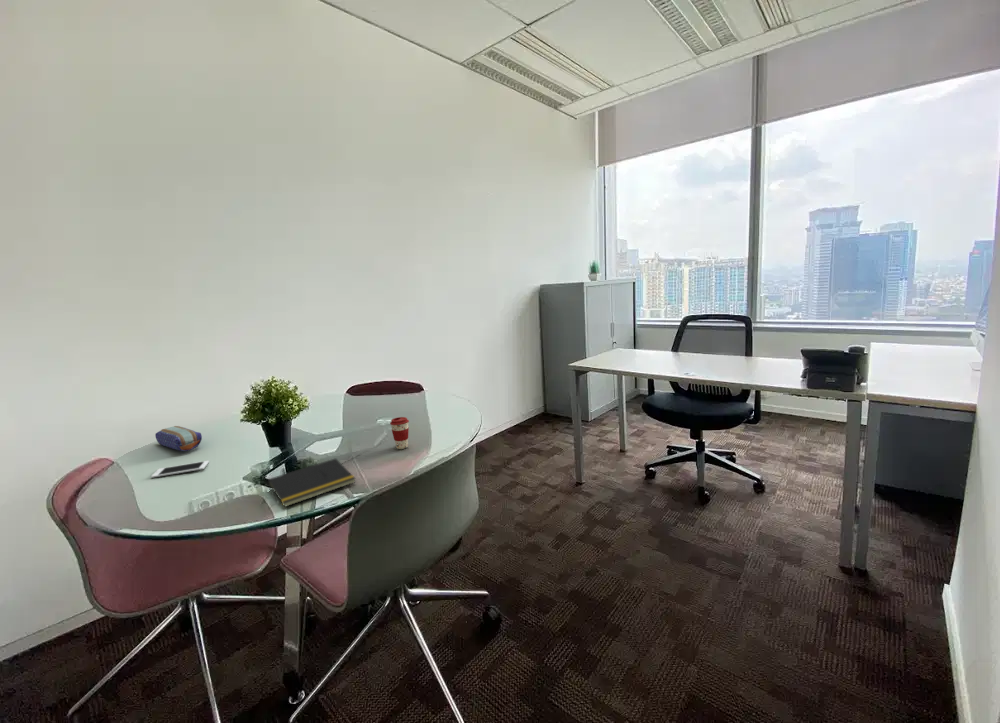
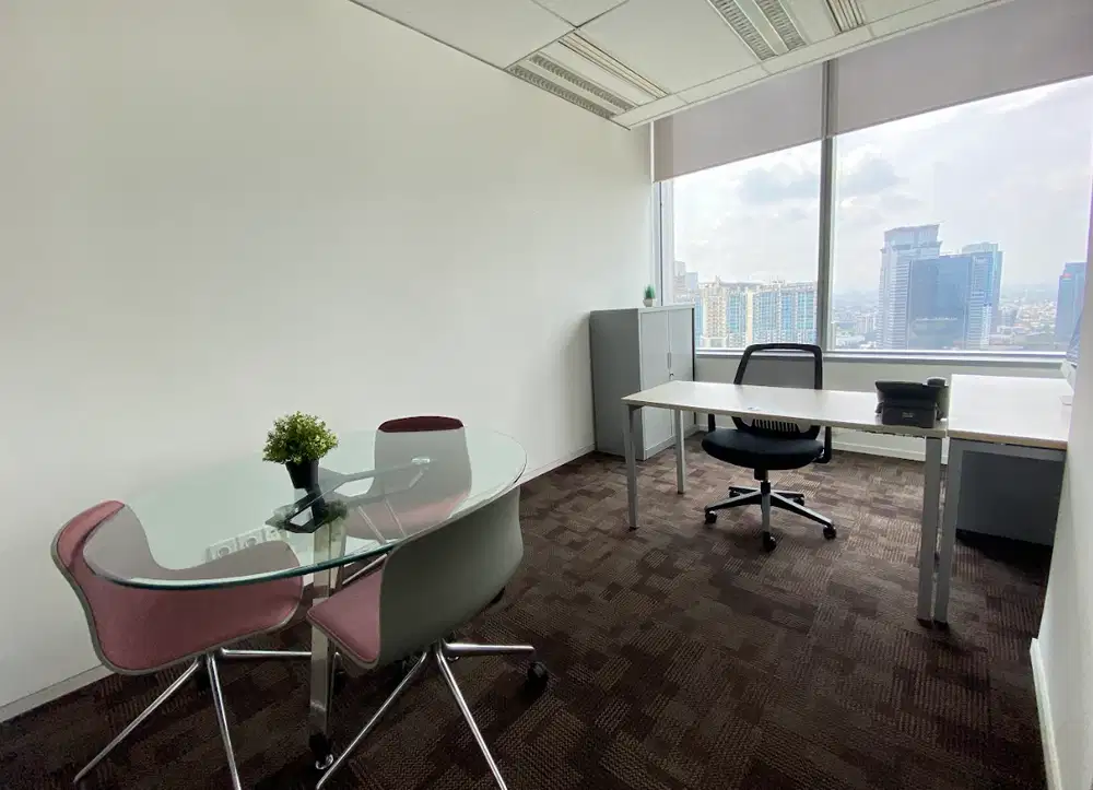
- cell phone (181, 468)
- coffee cup (400, 433)
- pencil case (178, 437)
- notepad (312, 480)
